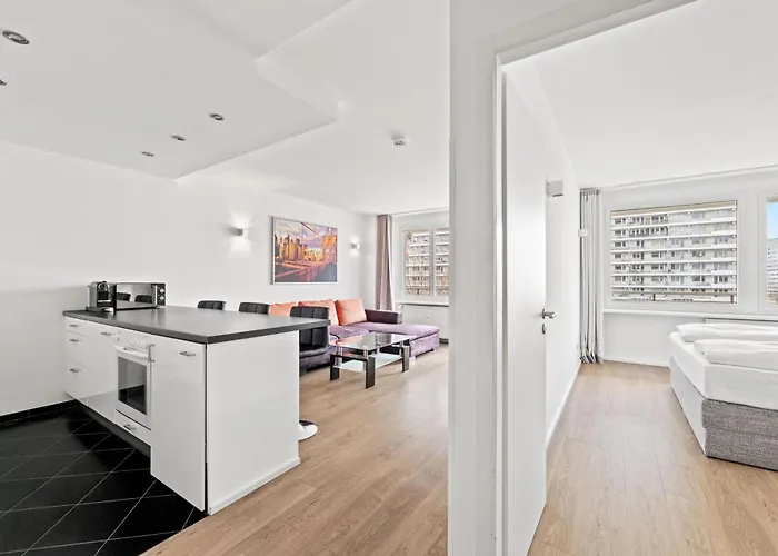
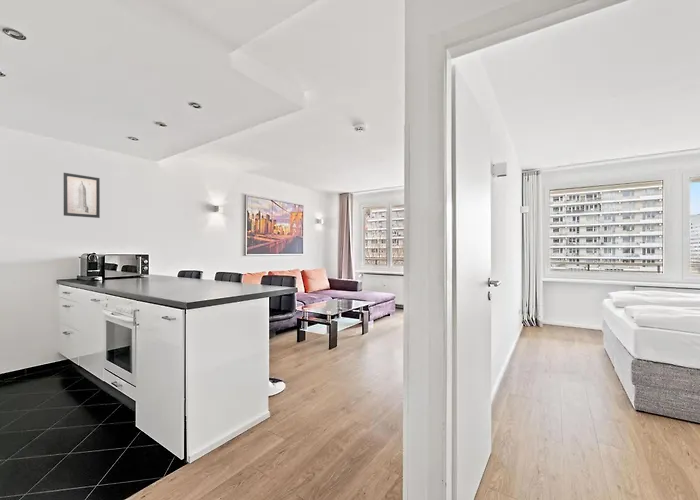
+ wall art (82, 196)
